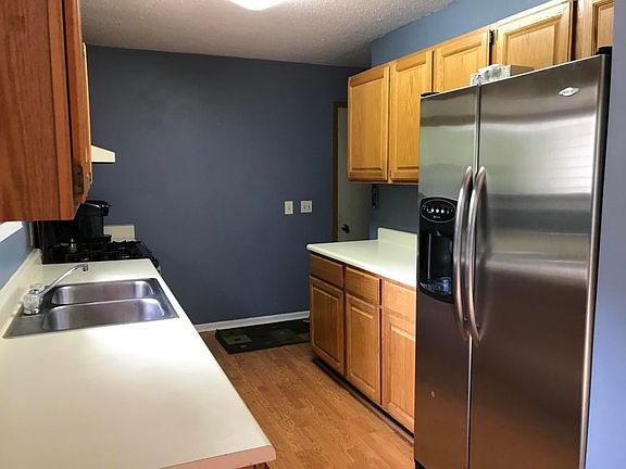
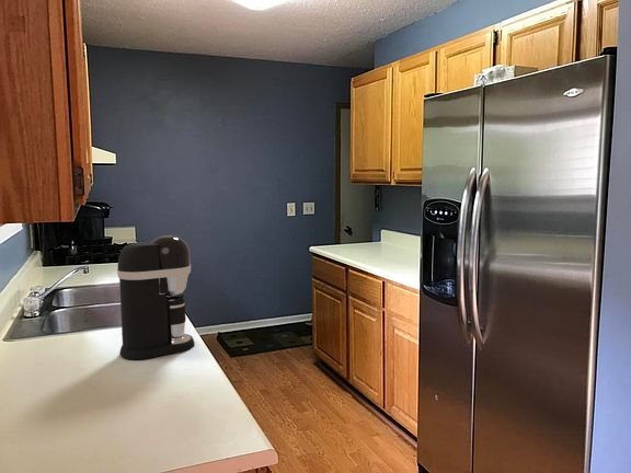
+ coffee maker (156, 293)
